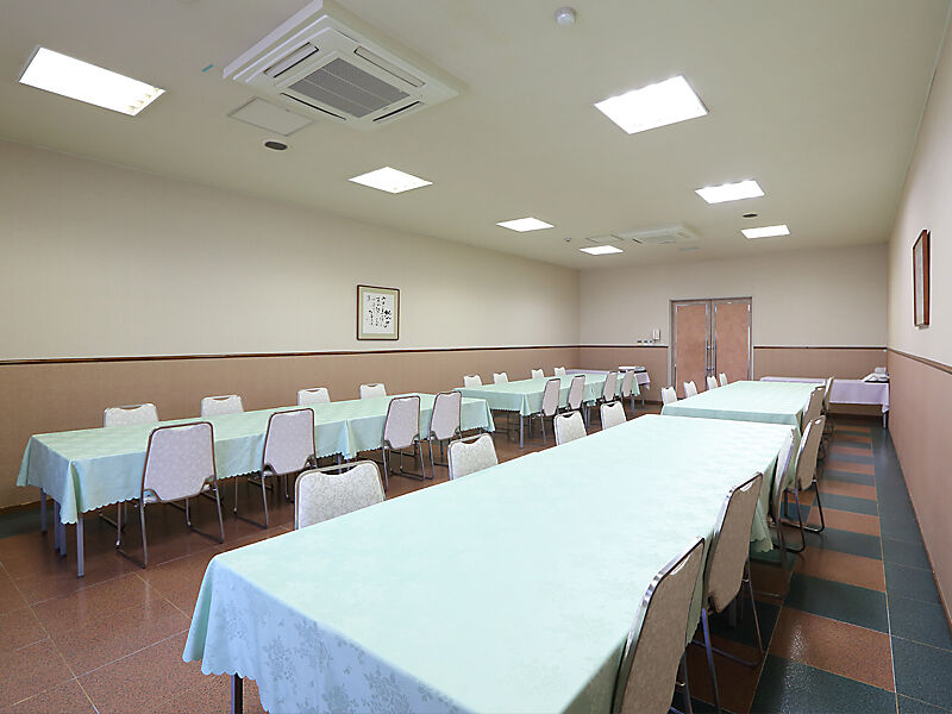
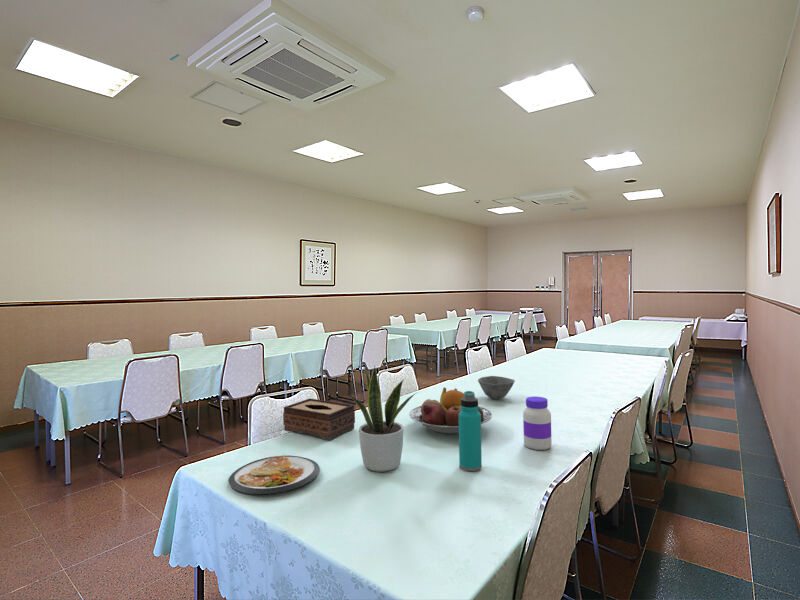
+ fruit bowl (450, 410)
+ tissue box (319, 417)
+ potted plant (382, 414)
+ water bottle (469, 429)
+ dish (275, 471)
+ bowl (496, 388)
+ jar (537, 422)
